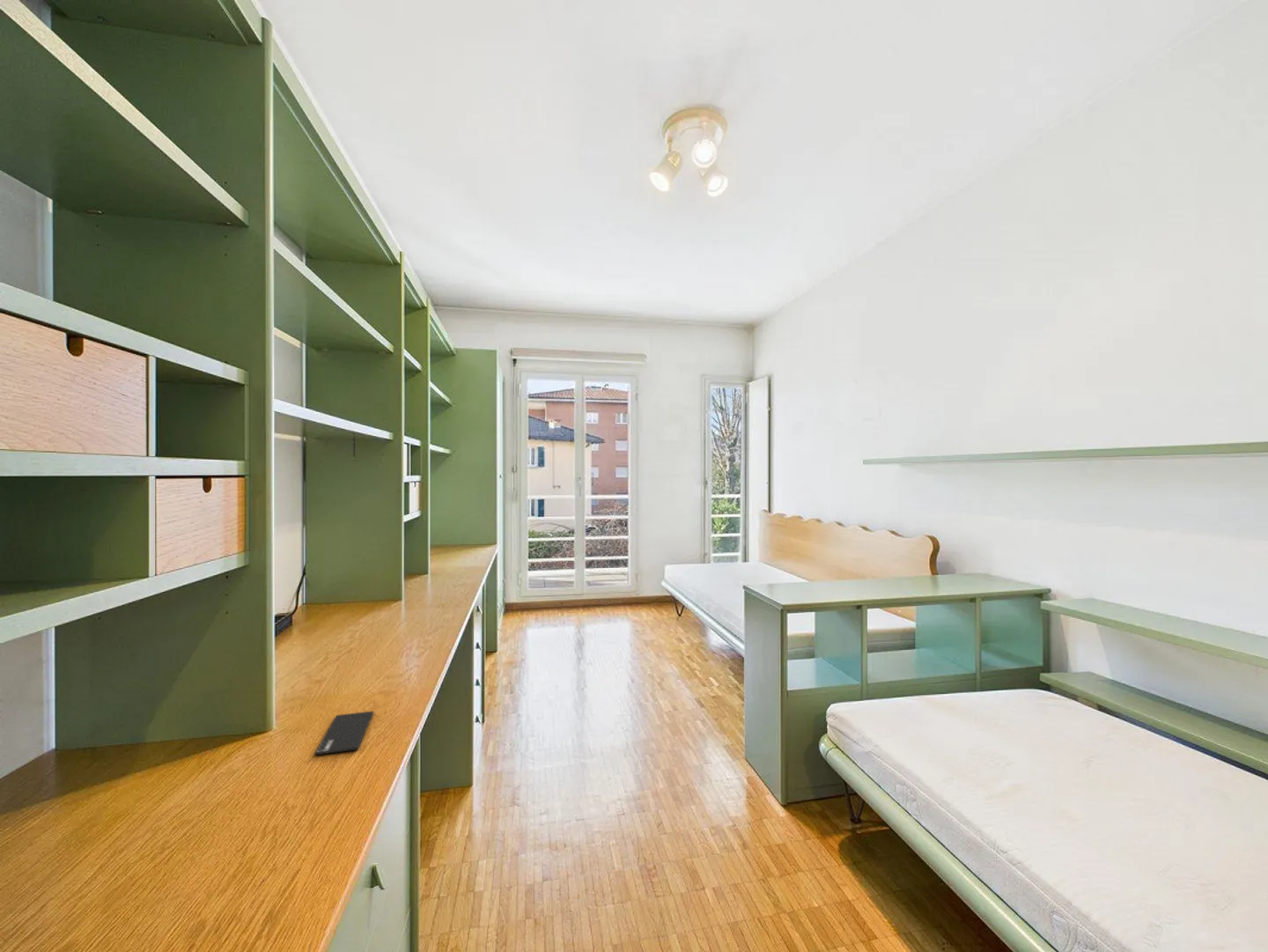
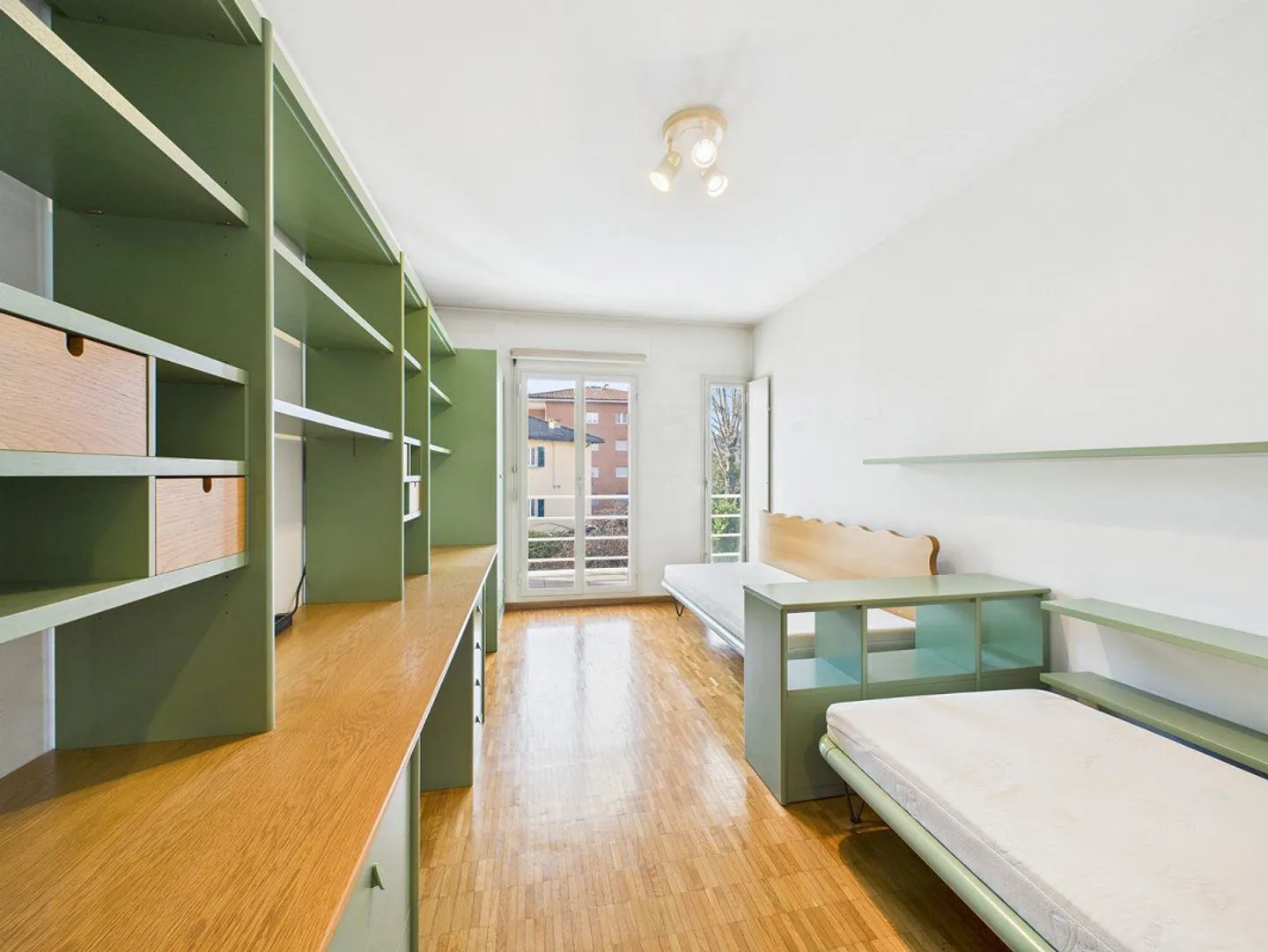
- smartphone (346, 731)
